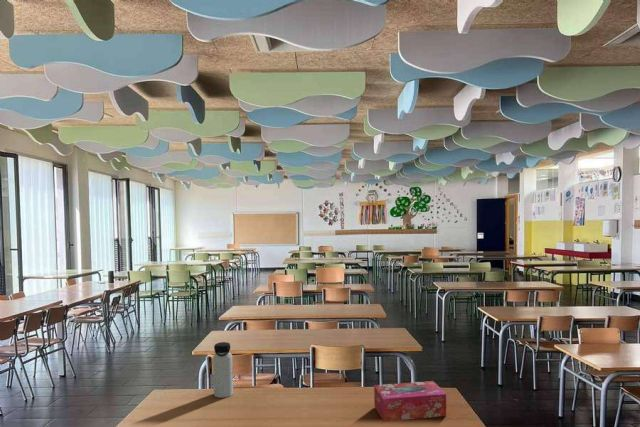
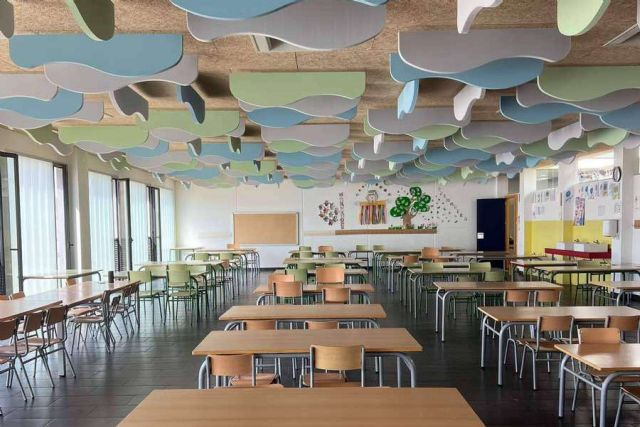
- water bottle (222, 369)
- tissue box (409, 400)
